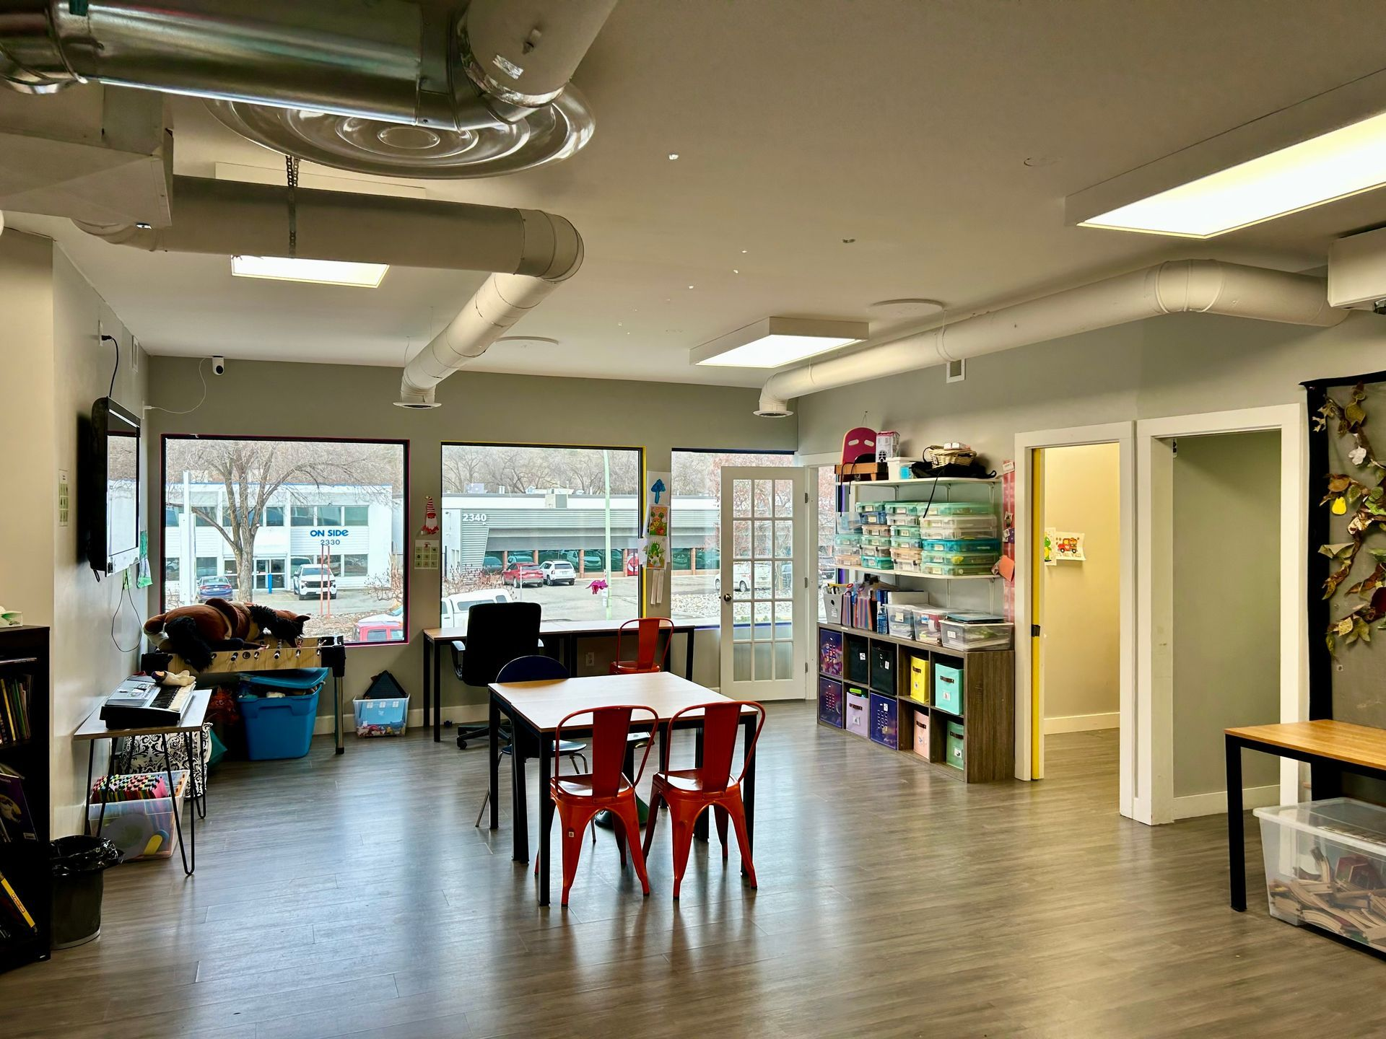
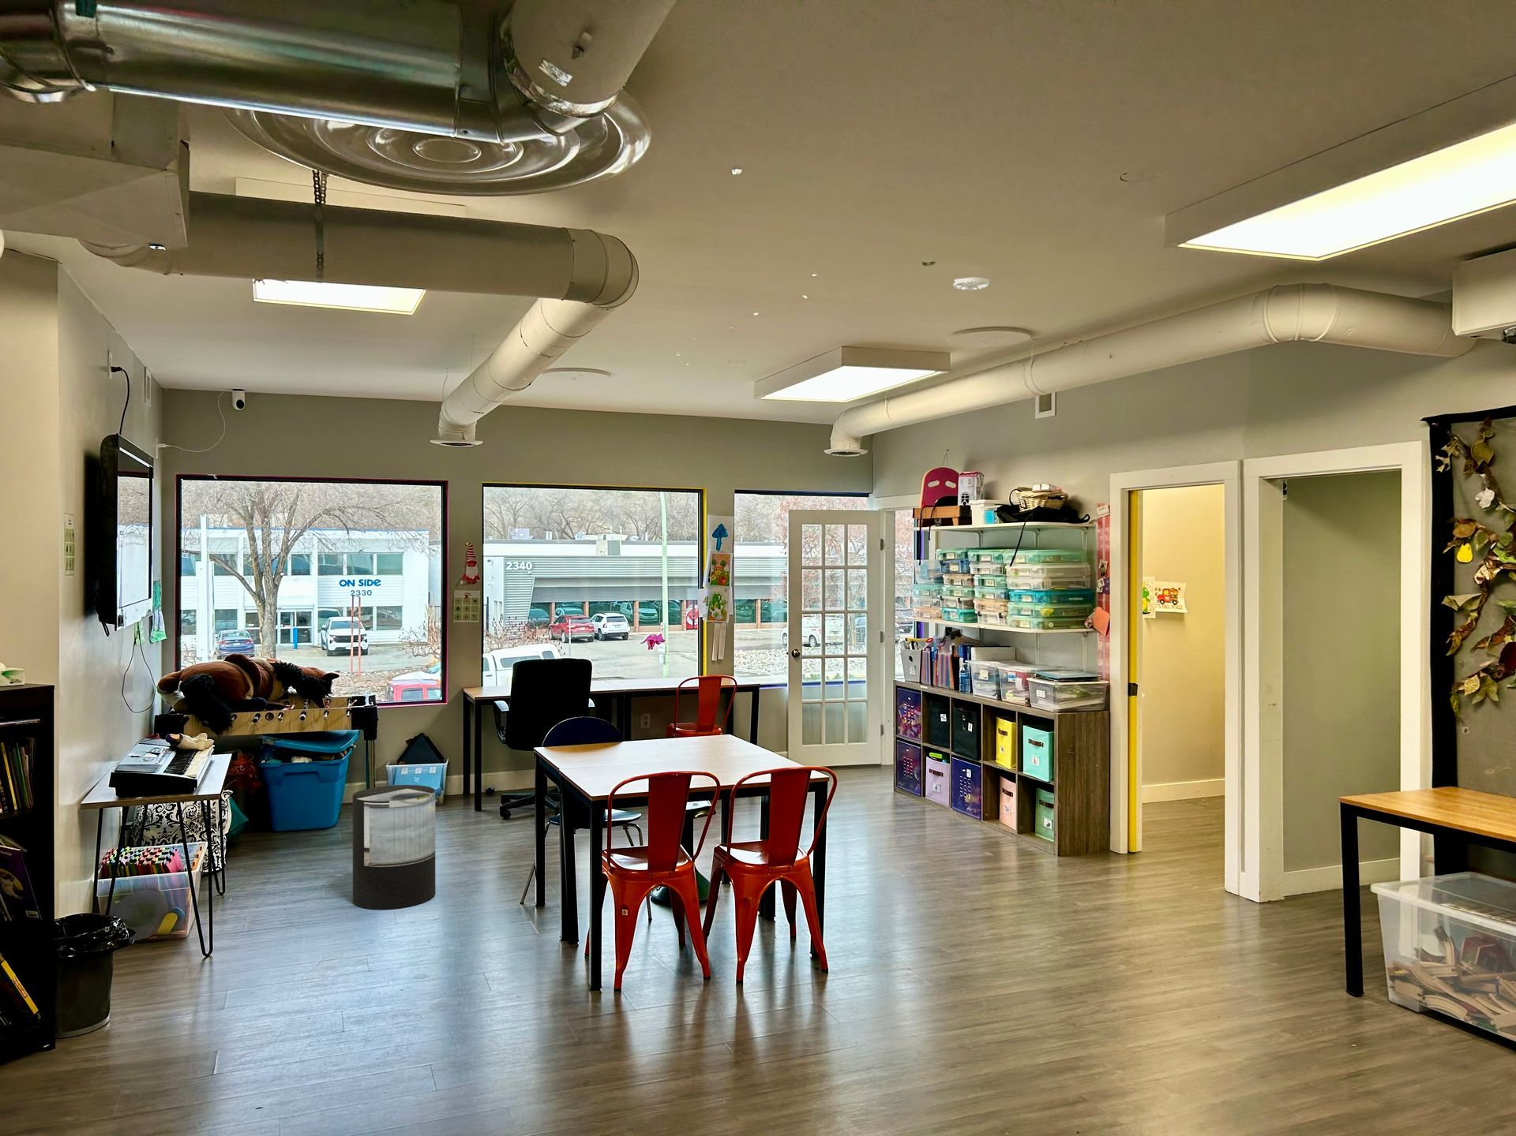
+ trash can (394, 845)
+ smoke detector (972, 285)
